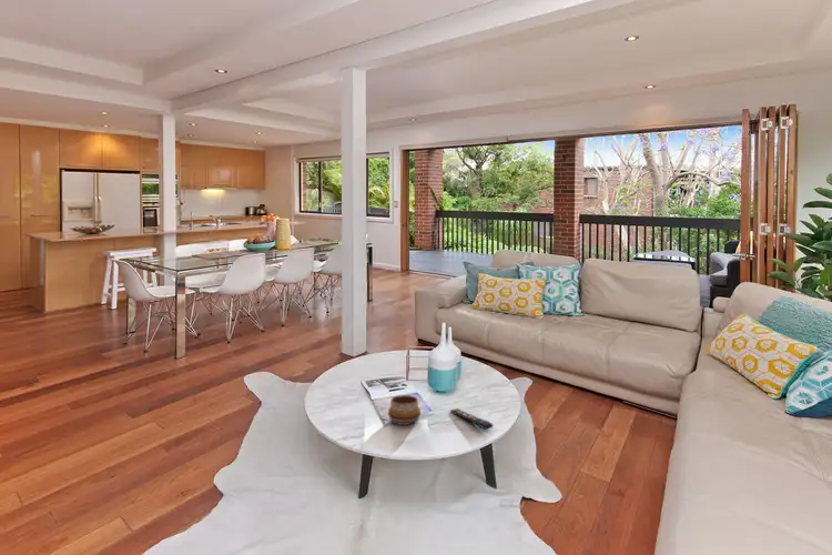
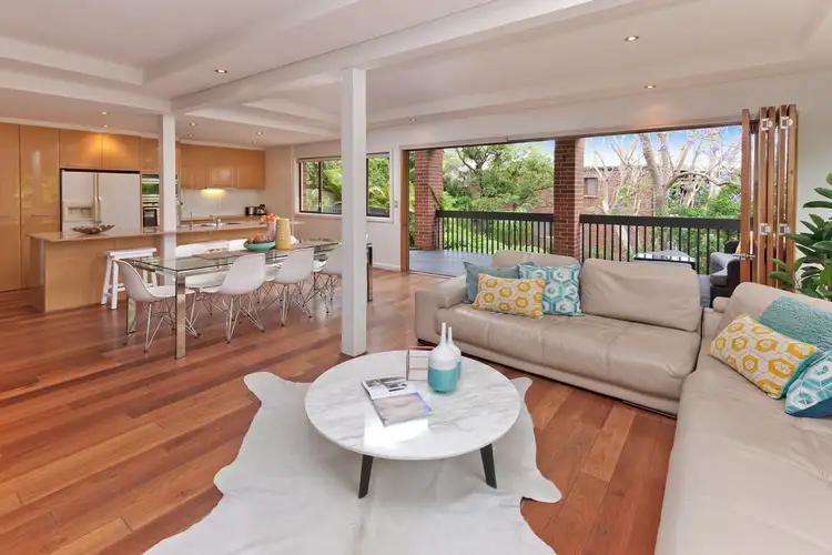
- decorative bowl (404, 410)
- remote control (470, 417)
